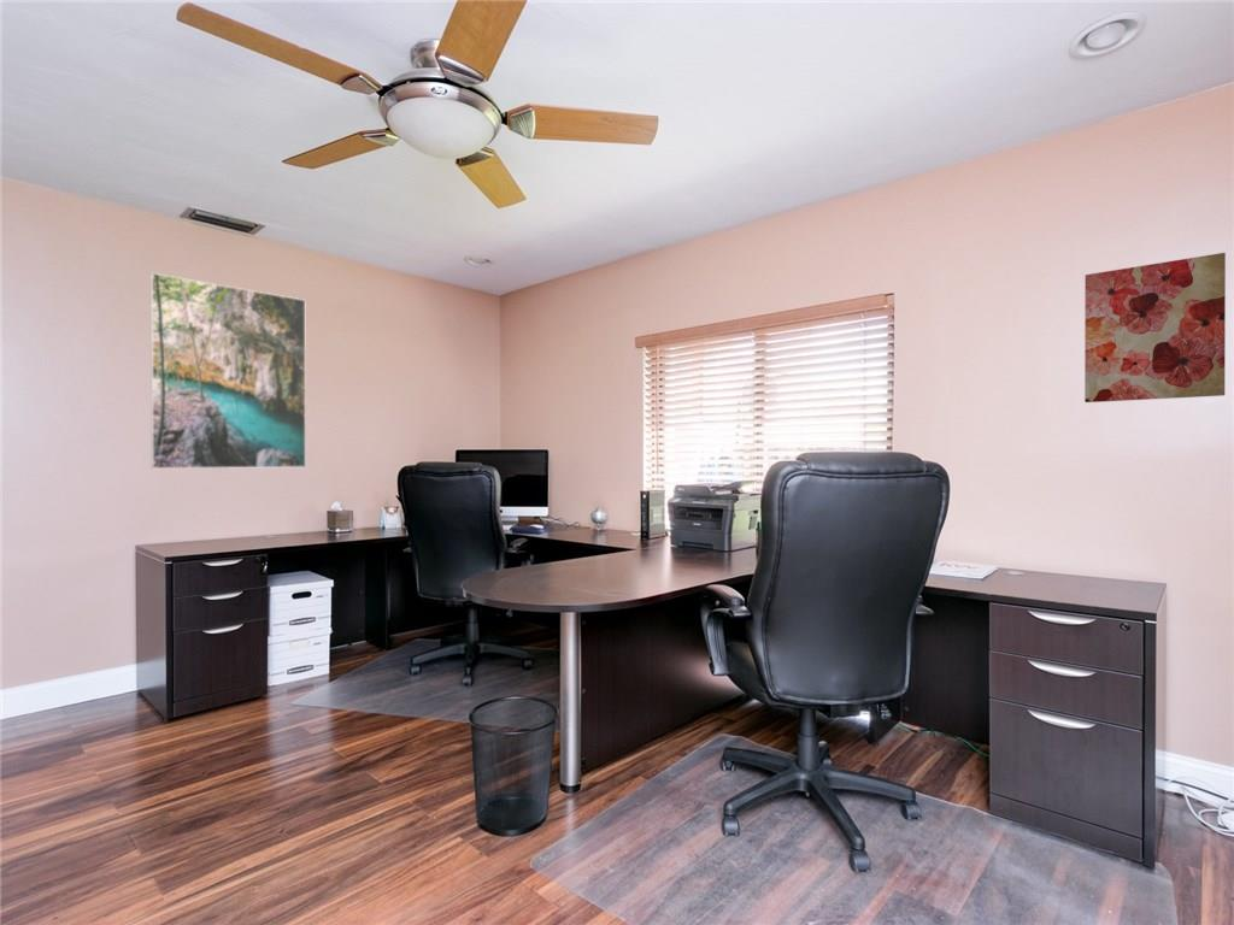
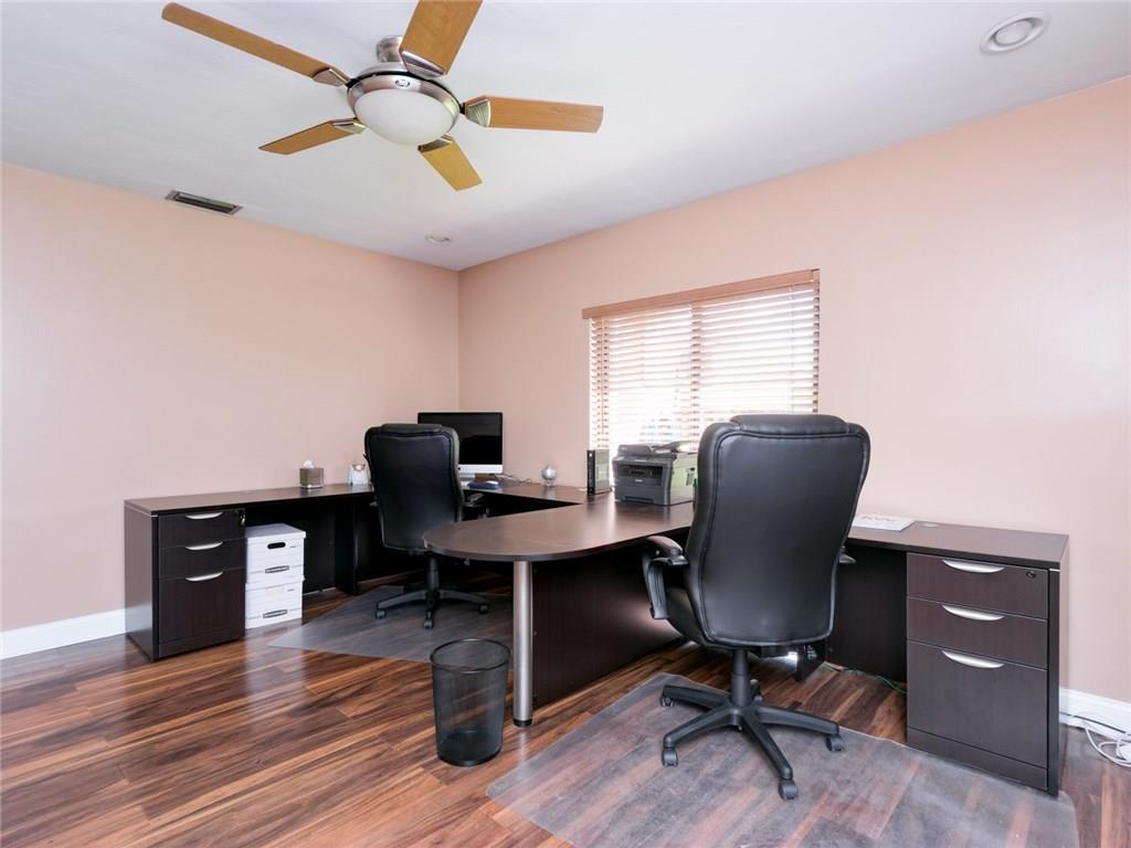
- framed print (234, 377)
- wall art (1151, 331)
